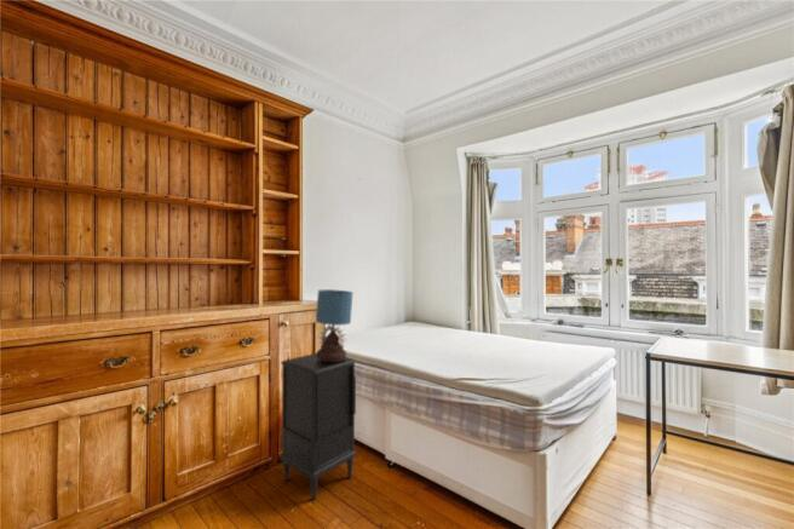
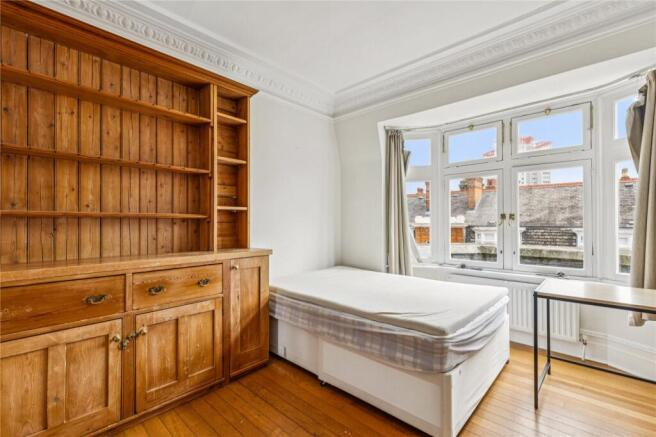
- nightstand (318, 419)
- table lamp (330, 326)
